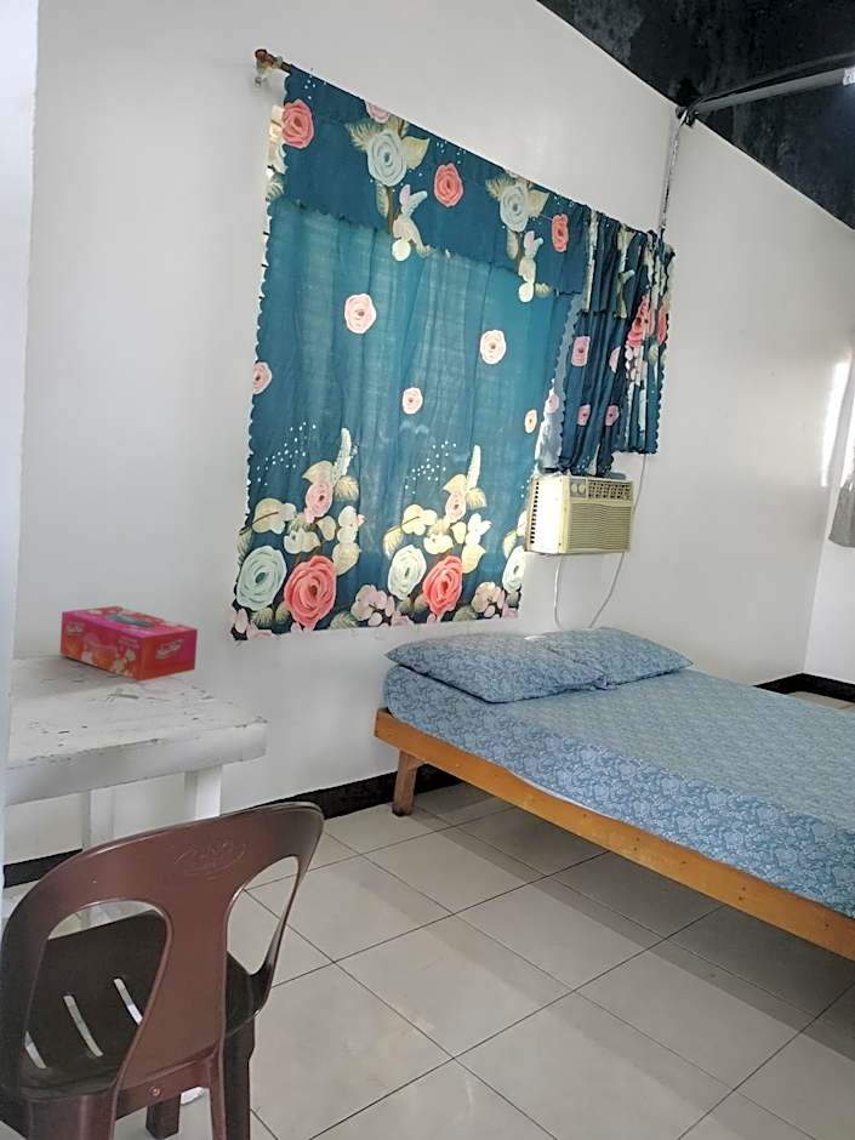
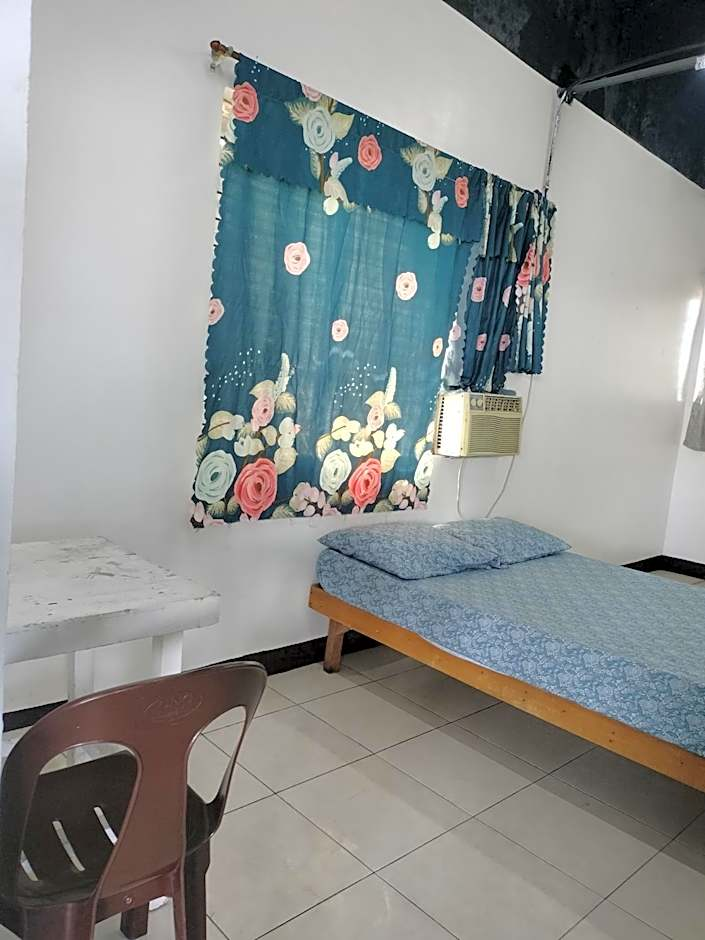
- tissue box (127, 642)
